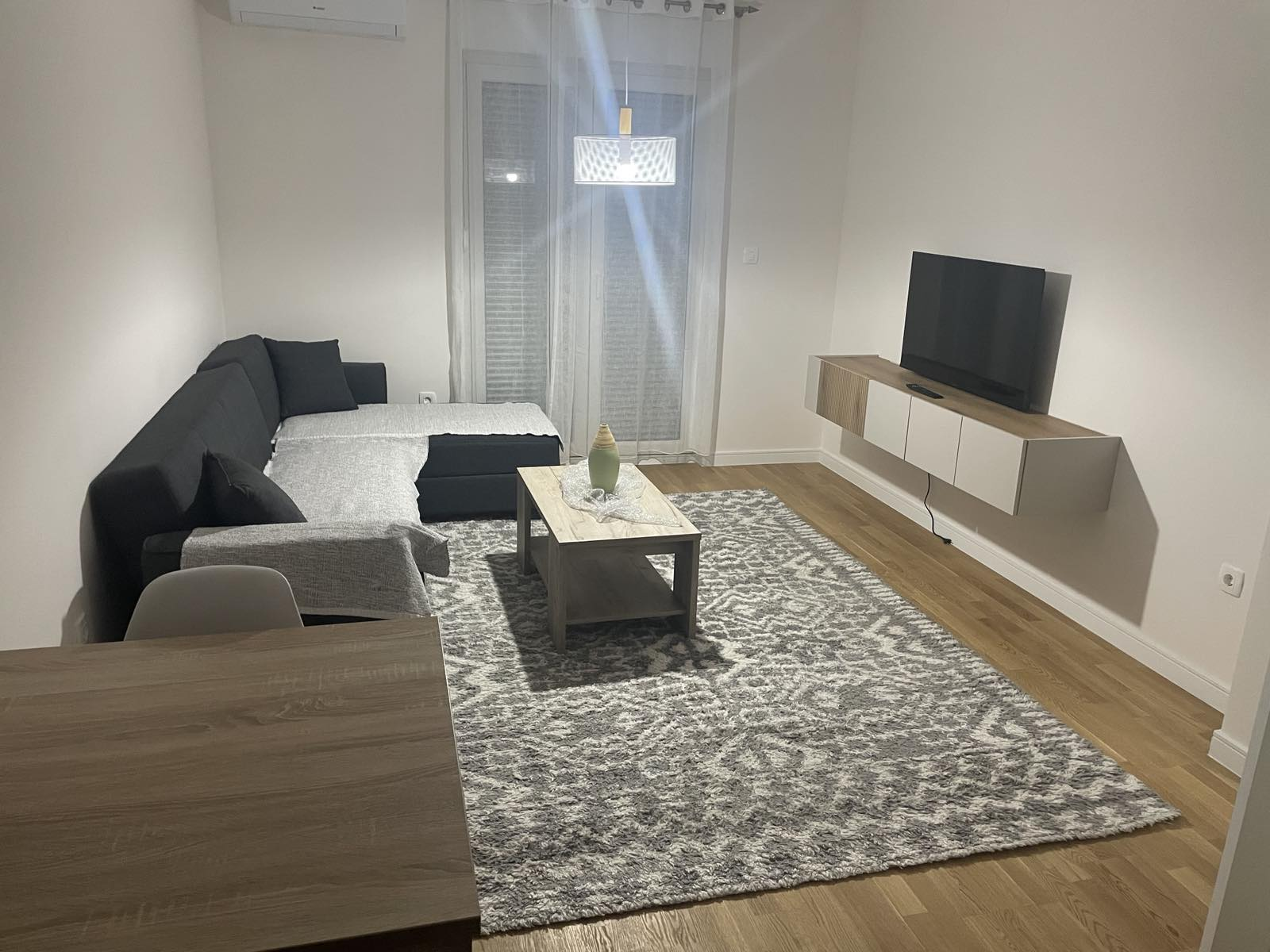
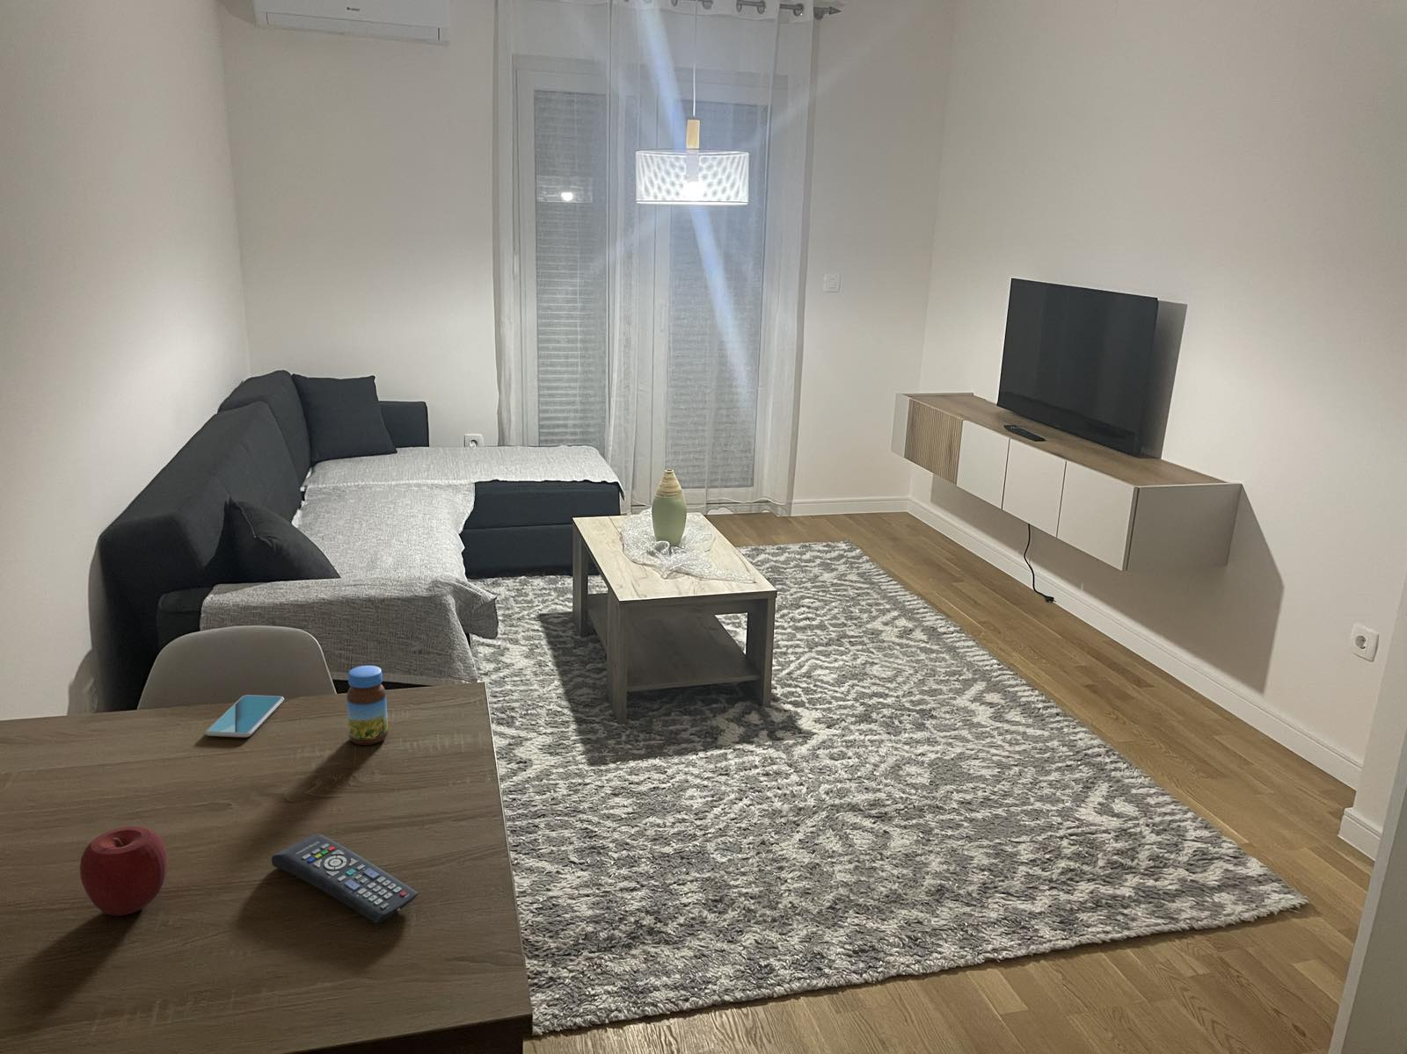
+ apple (126, 869)
+ jar (367, 703)
+ smartphone (245, 715)
+ remote control (341, 875)
